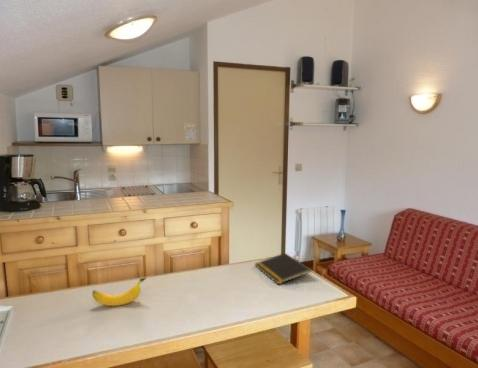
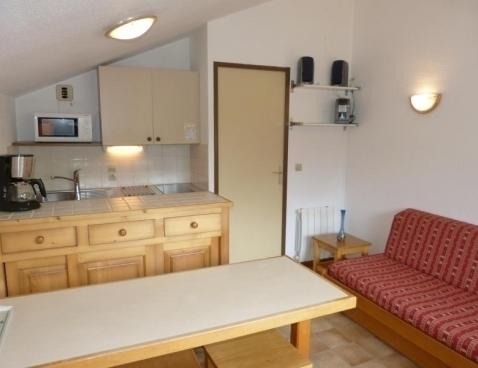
- notepad (281, 267)
- banana (120, 294)
